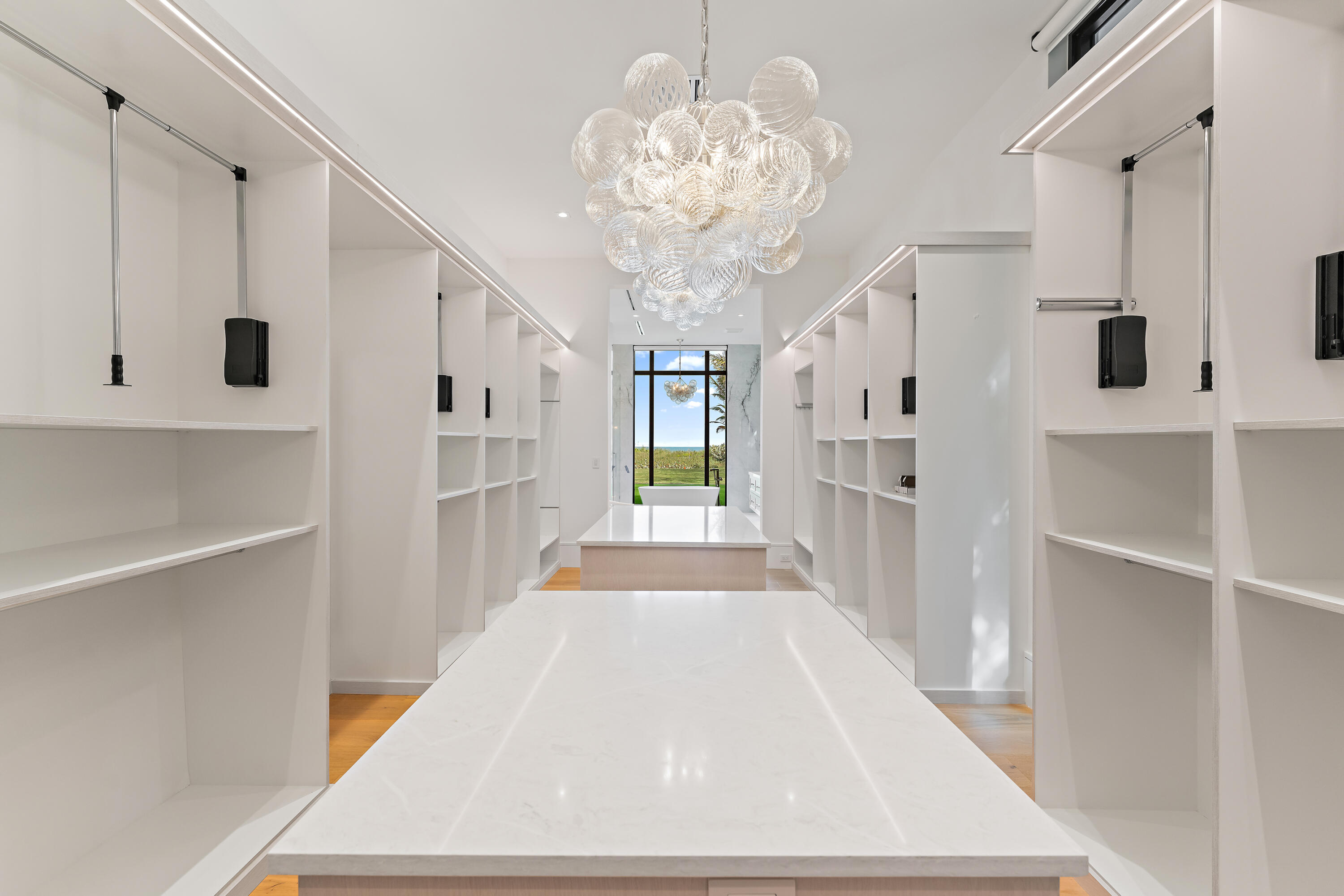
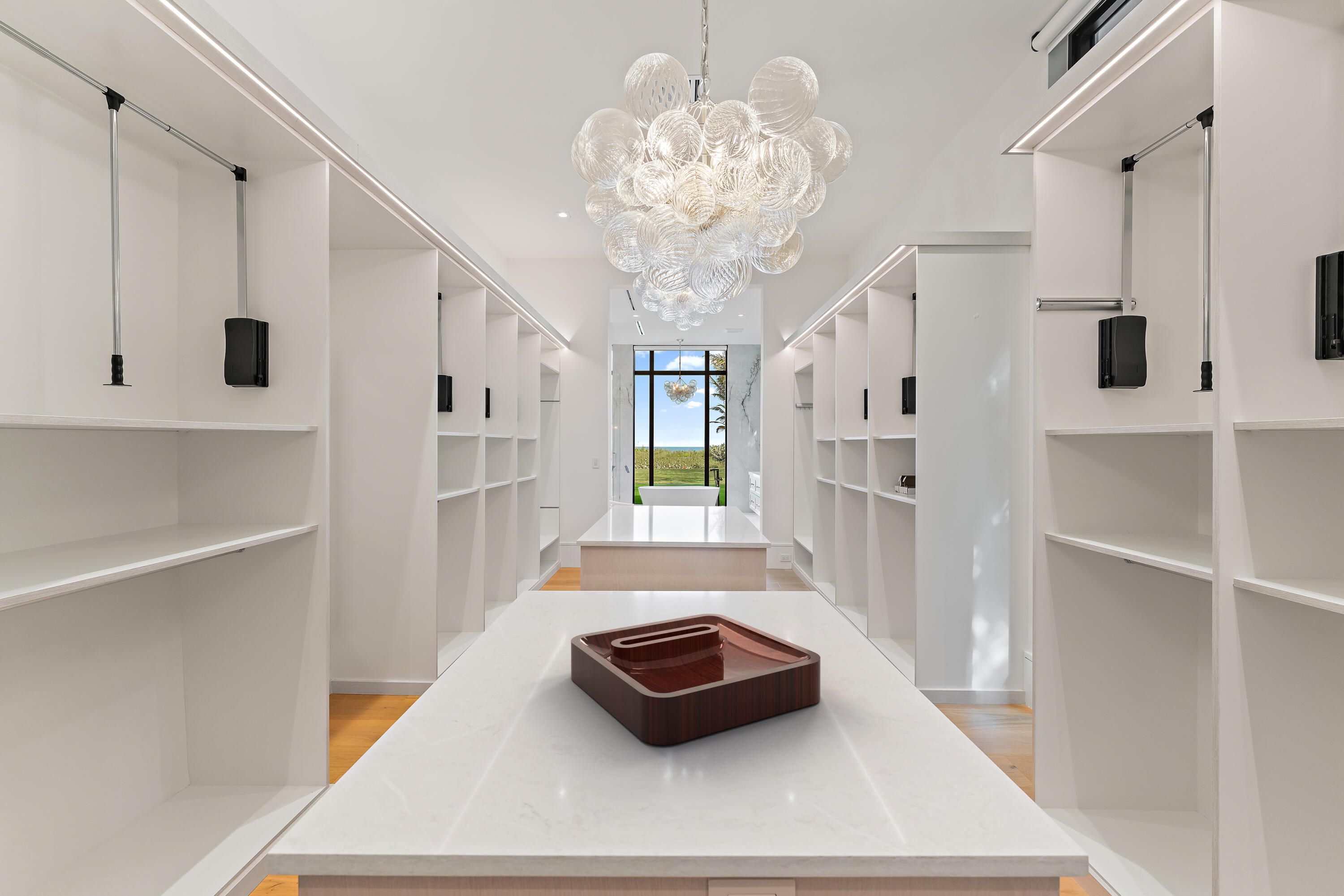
+ decorative tray (690, 666)
